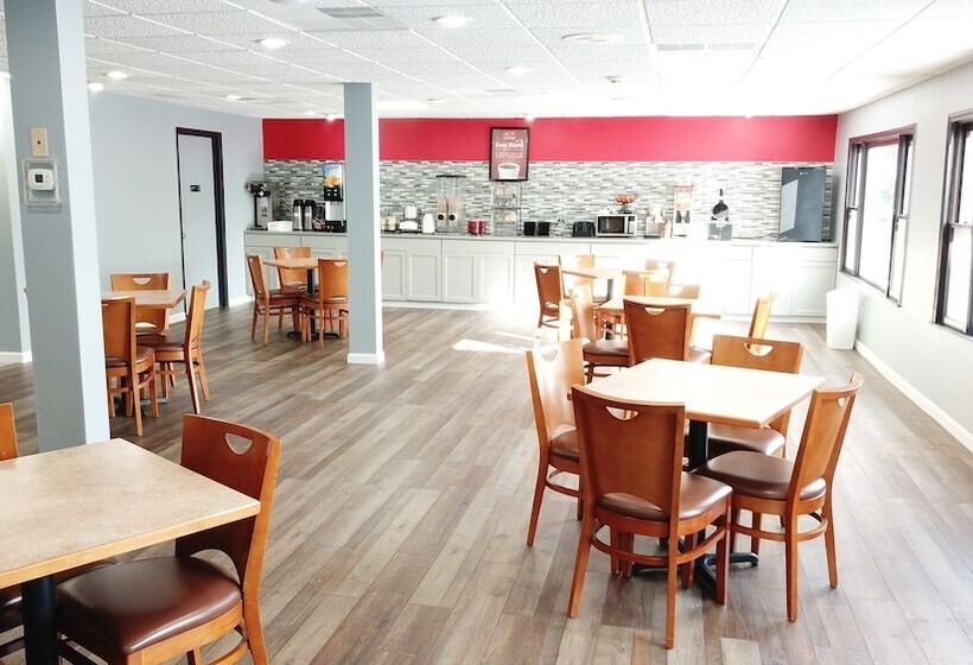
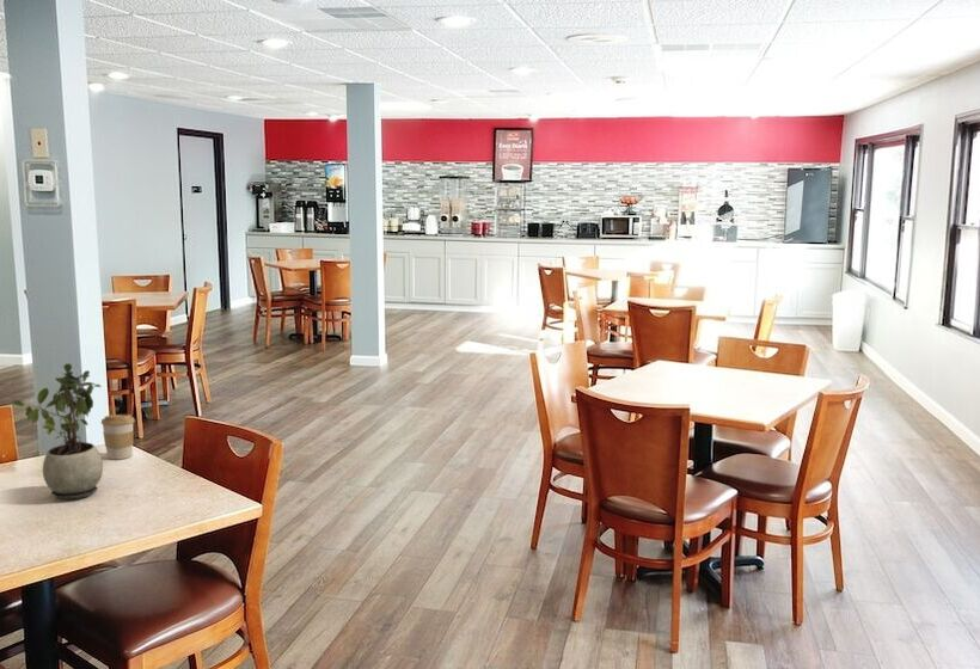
+ coffee cup (118, 435)
+ potted plant (61, 429)
